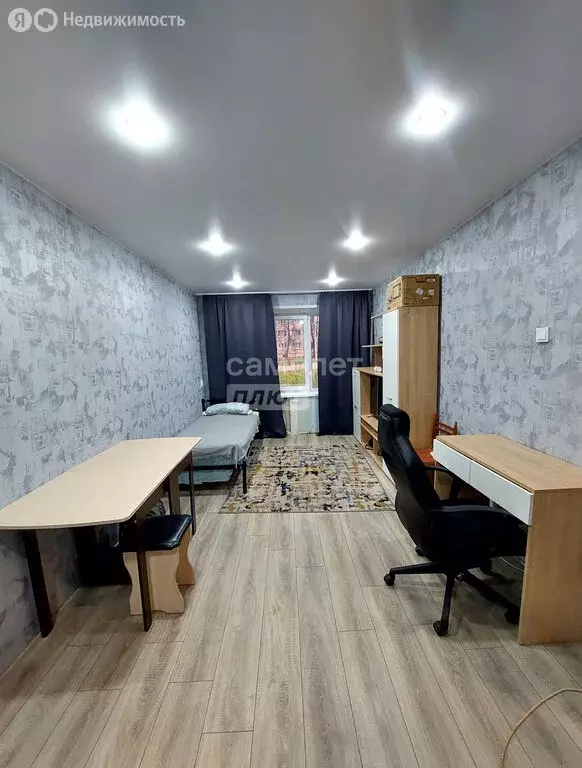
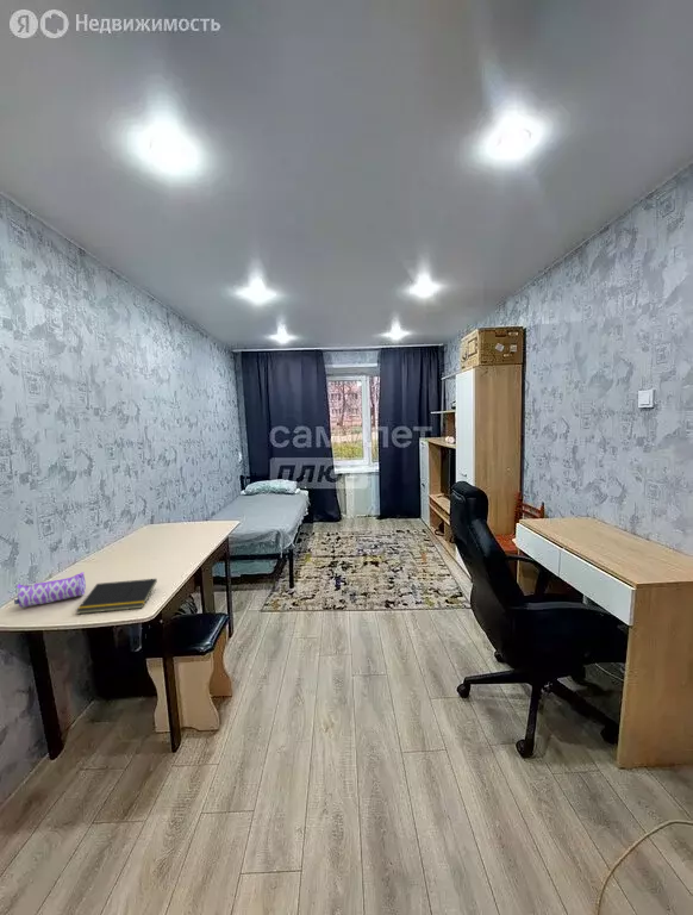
+ notepad (118, 595)
+ pencil case (52, 589)
